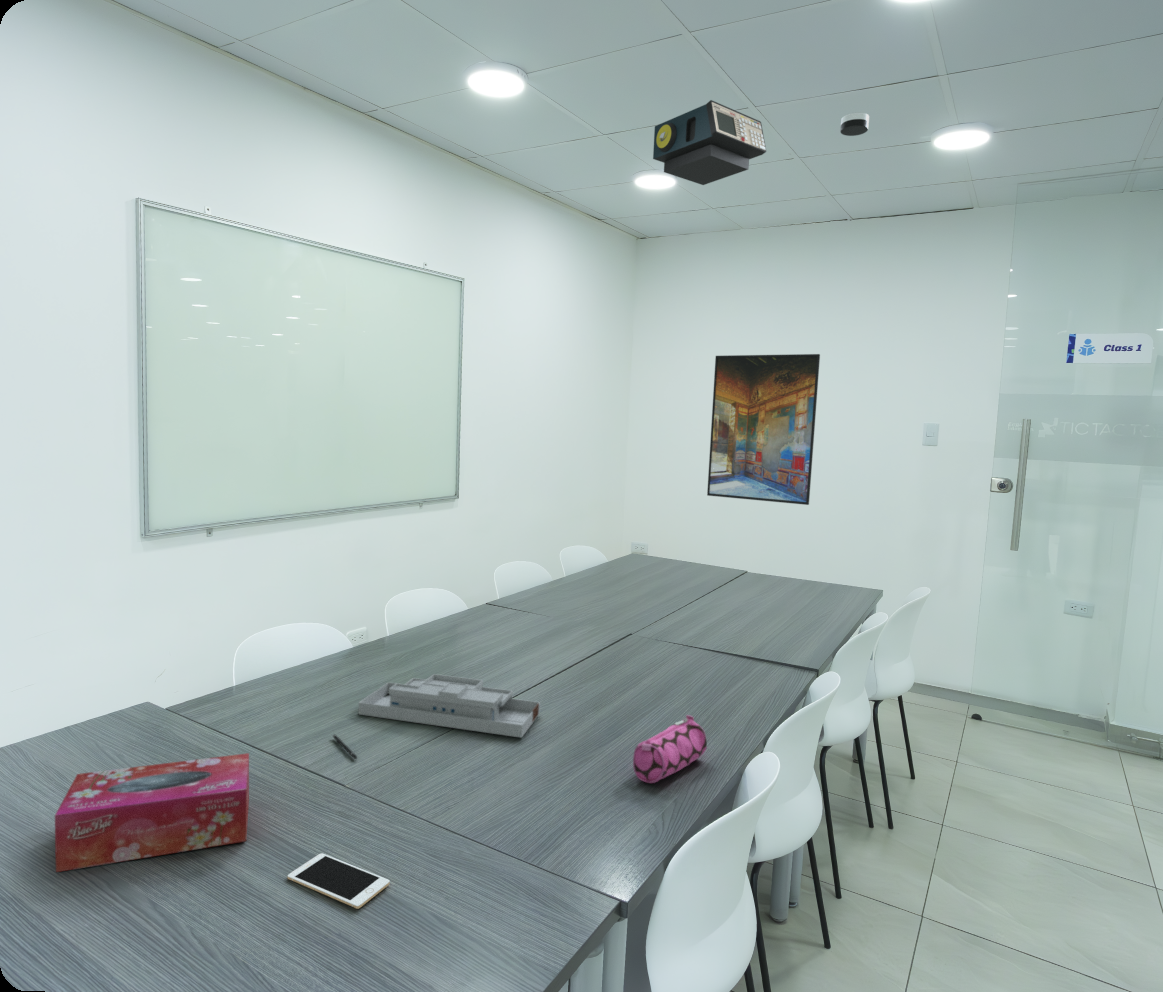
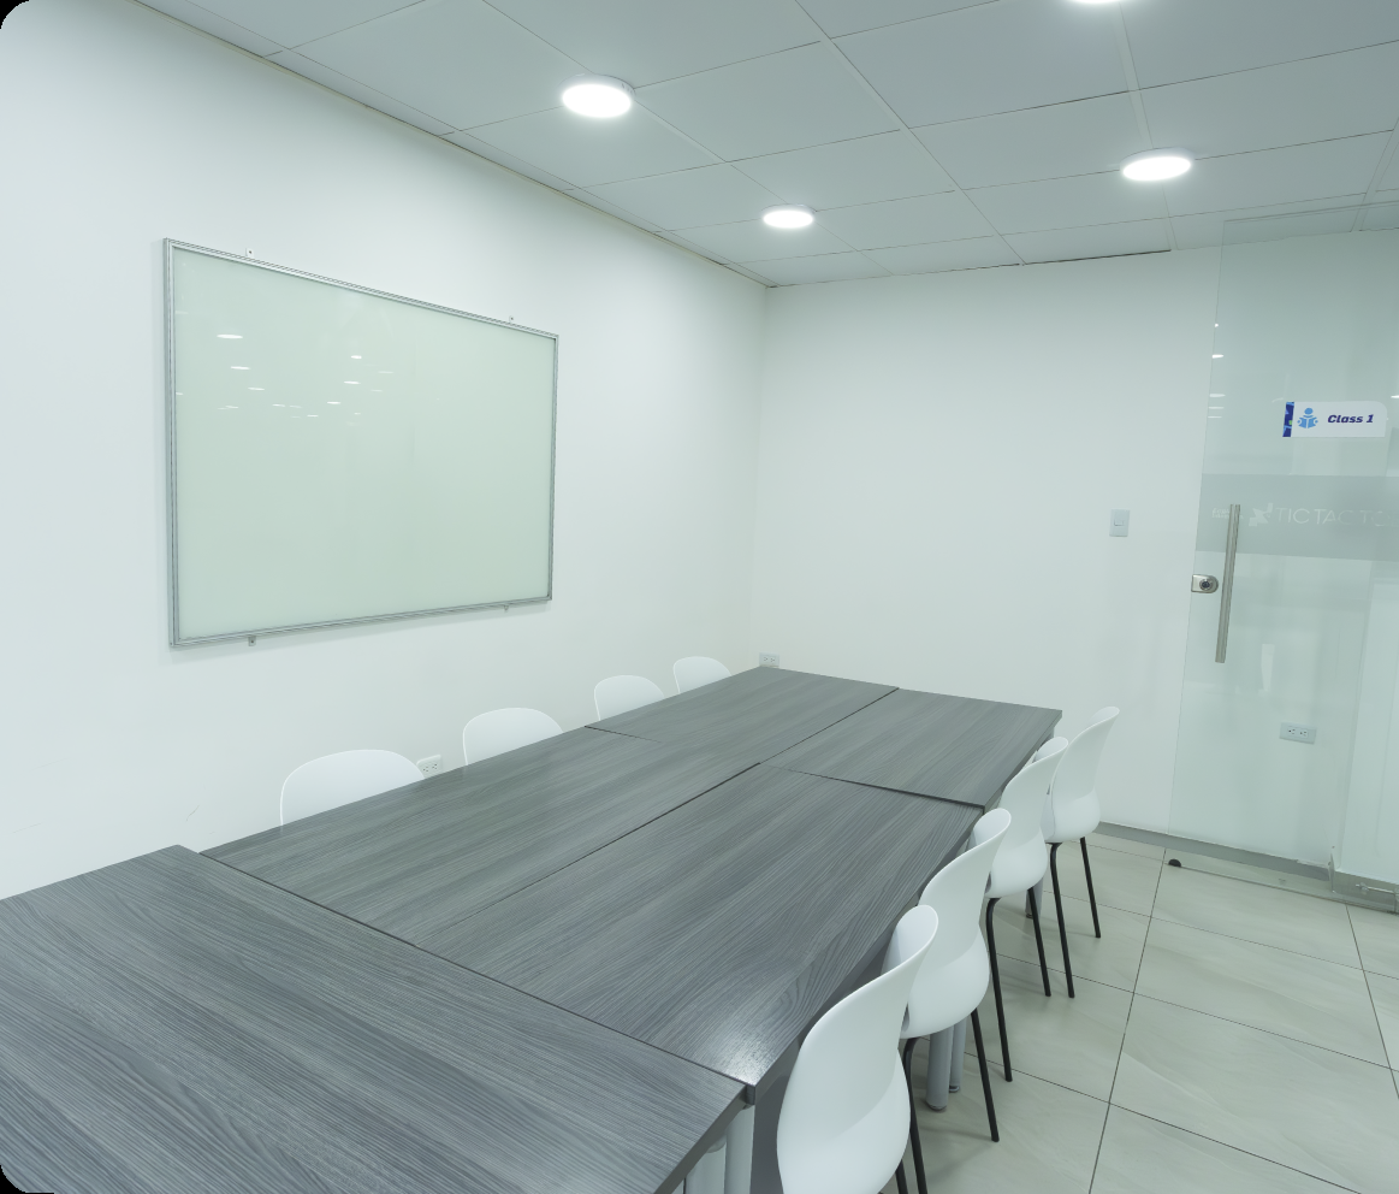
- tissue box (161, 807)
- pen (345, 747)
- smoke detector (854, 124)
- projector (709, 140)
- desk organizer (450, 699)
- cell phone (338, 879)
- pencil case (669, 748)
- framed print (761, 428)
